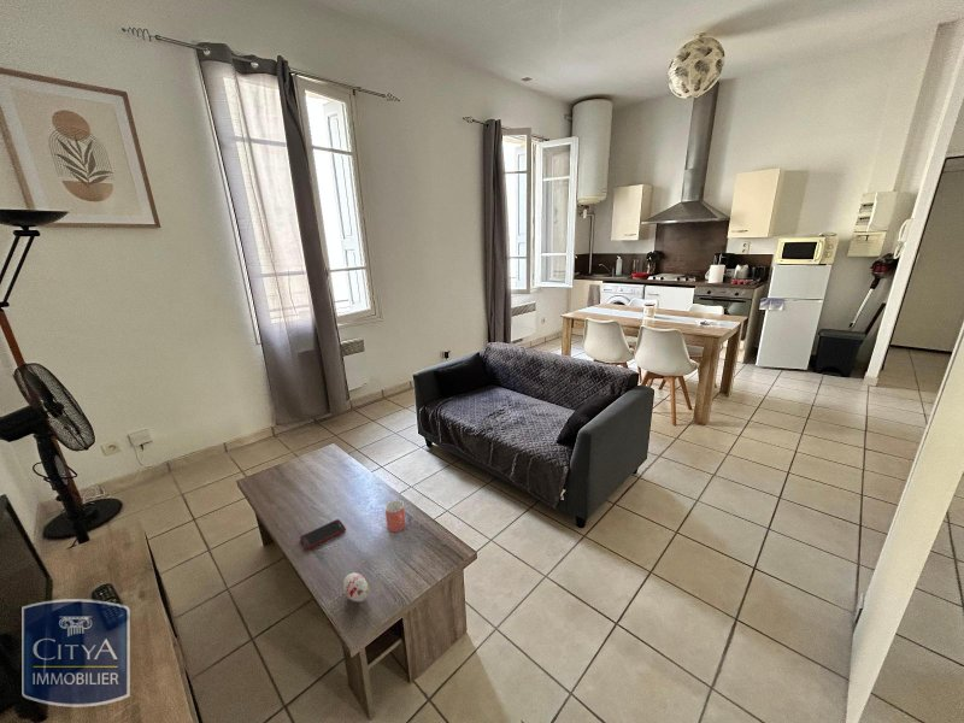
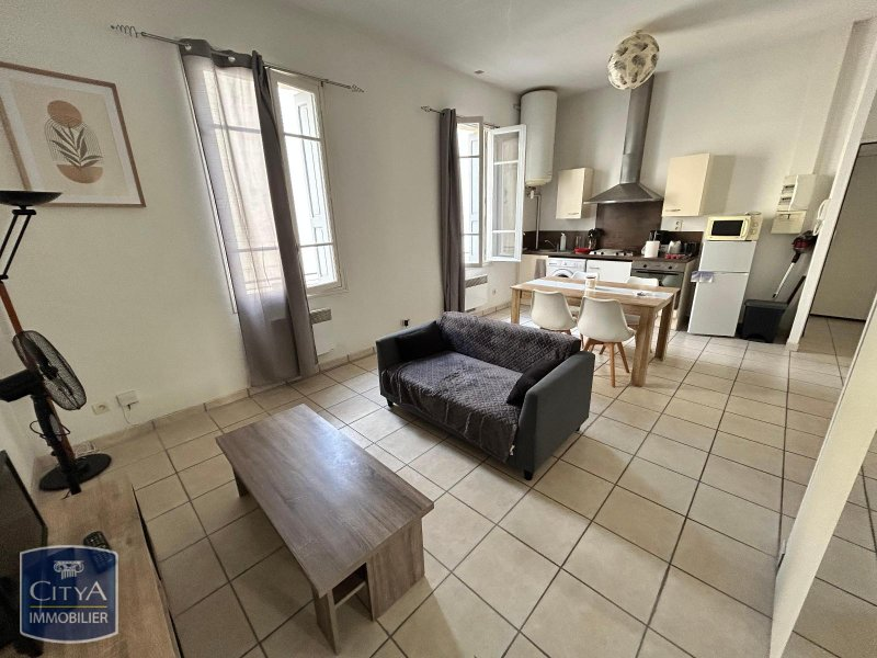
- decorative egg (355, 587)
- cup (396, 518)
- cell phone (323, 534)
